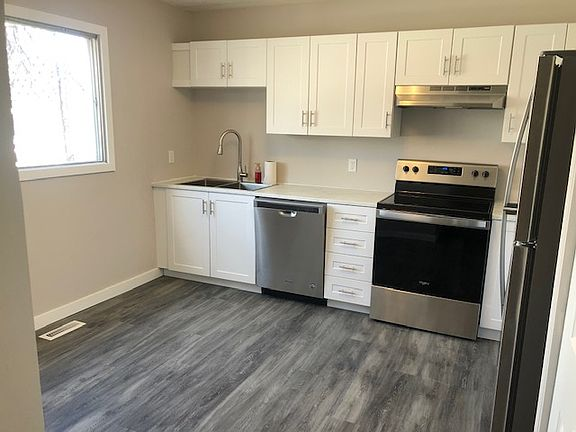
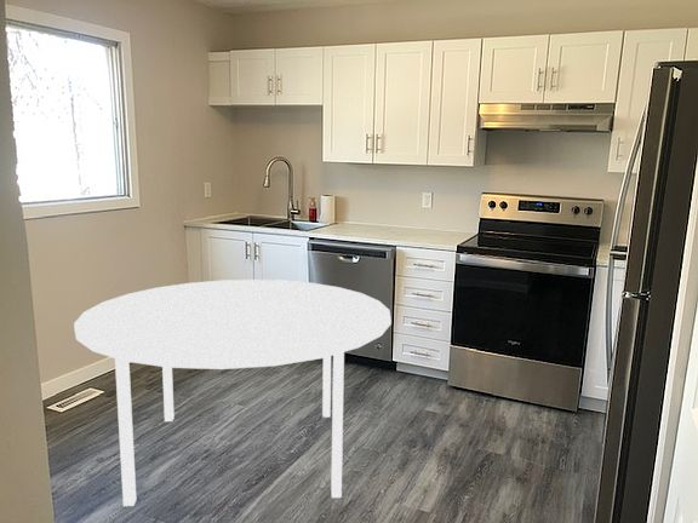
+ dining table (241, 367)
